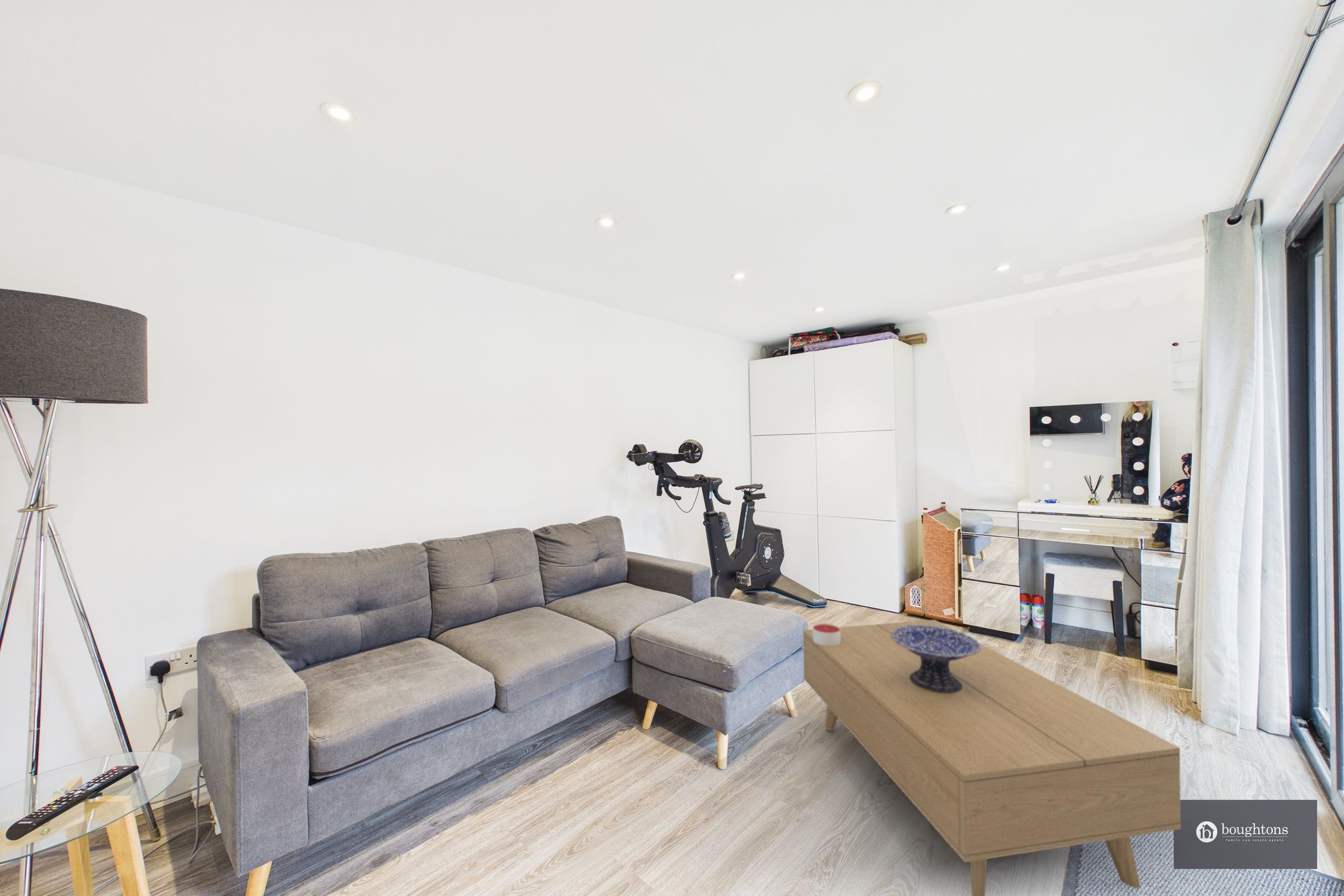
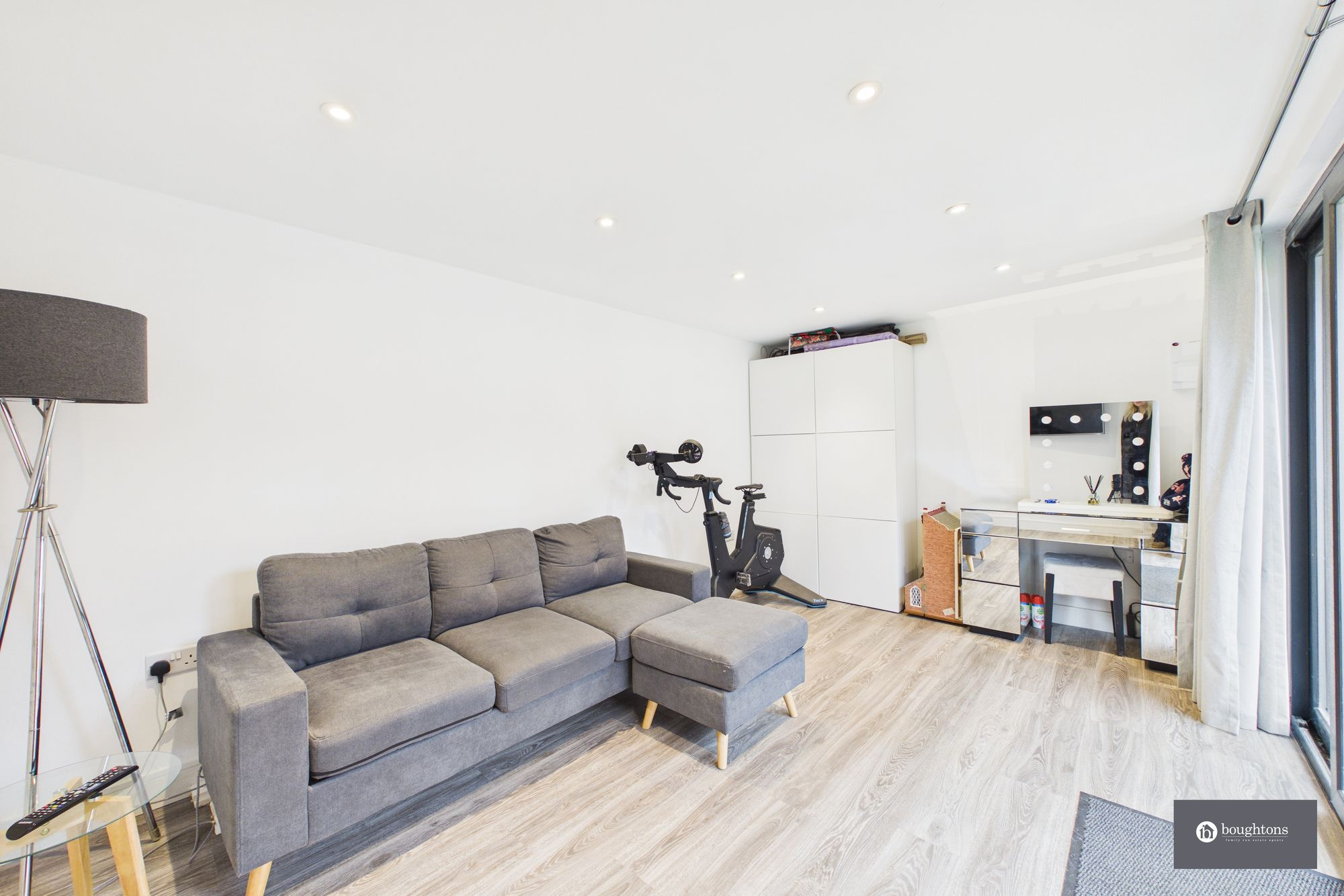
- candle (826, 633)
- decorative bowl (935, 660)
- coffee table (948, 731)
